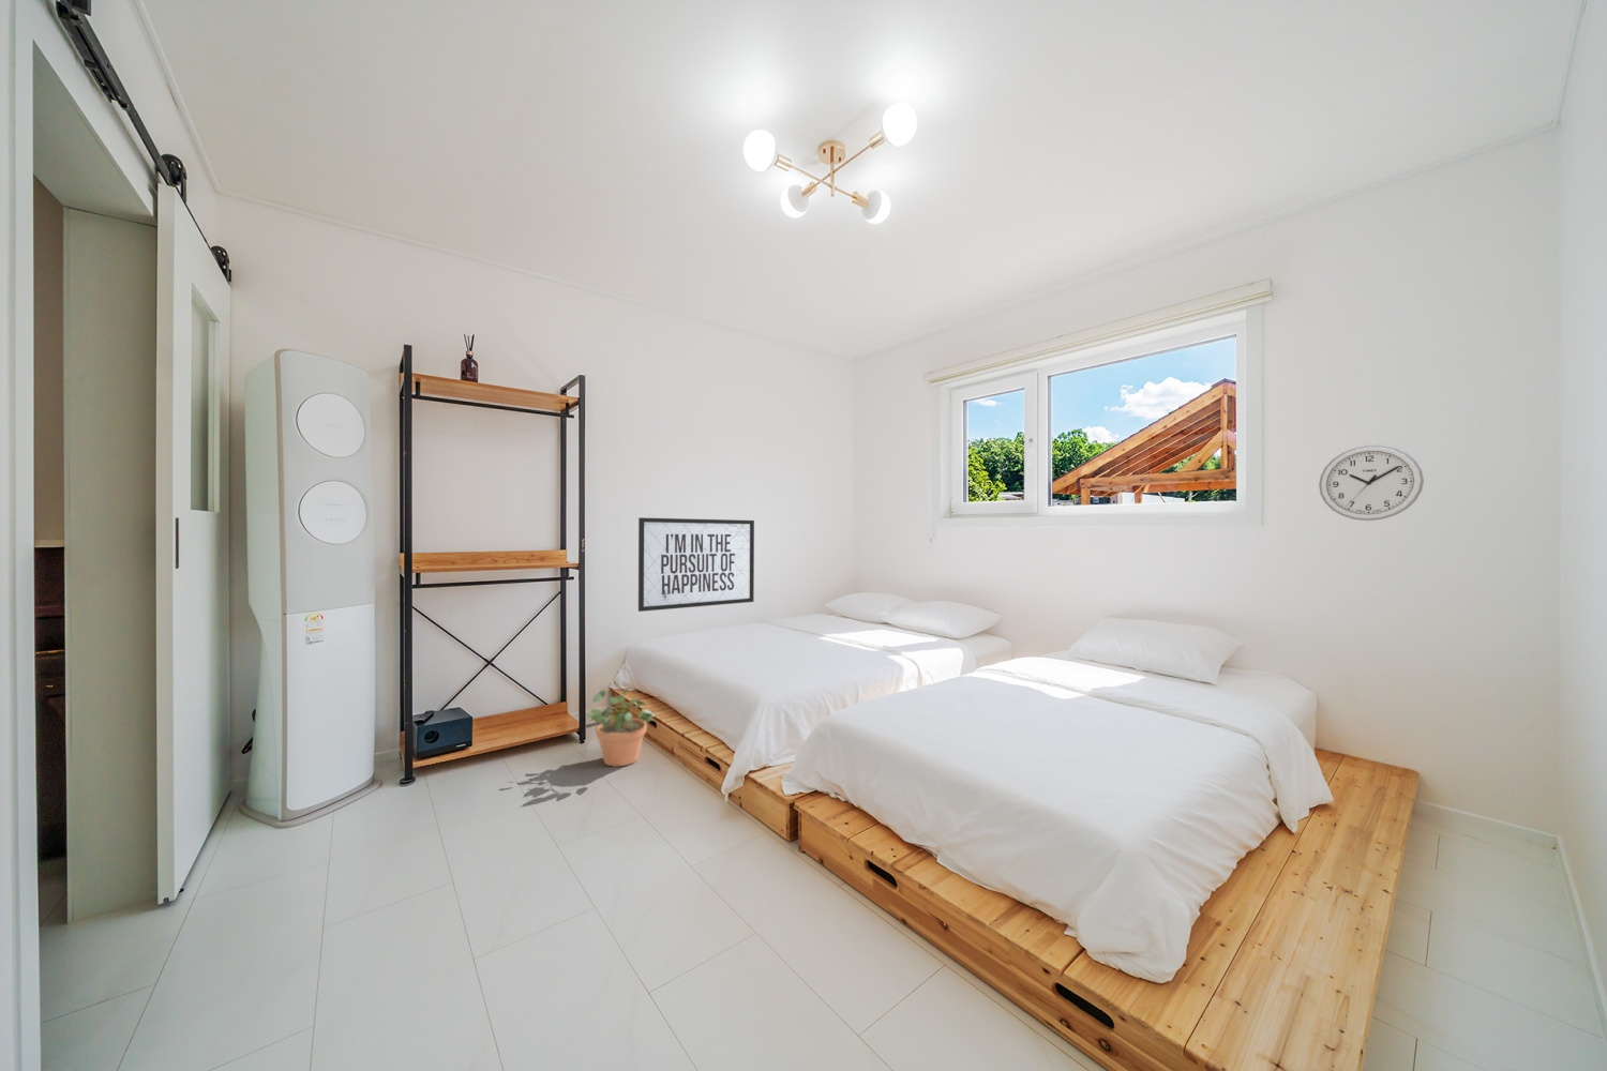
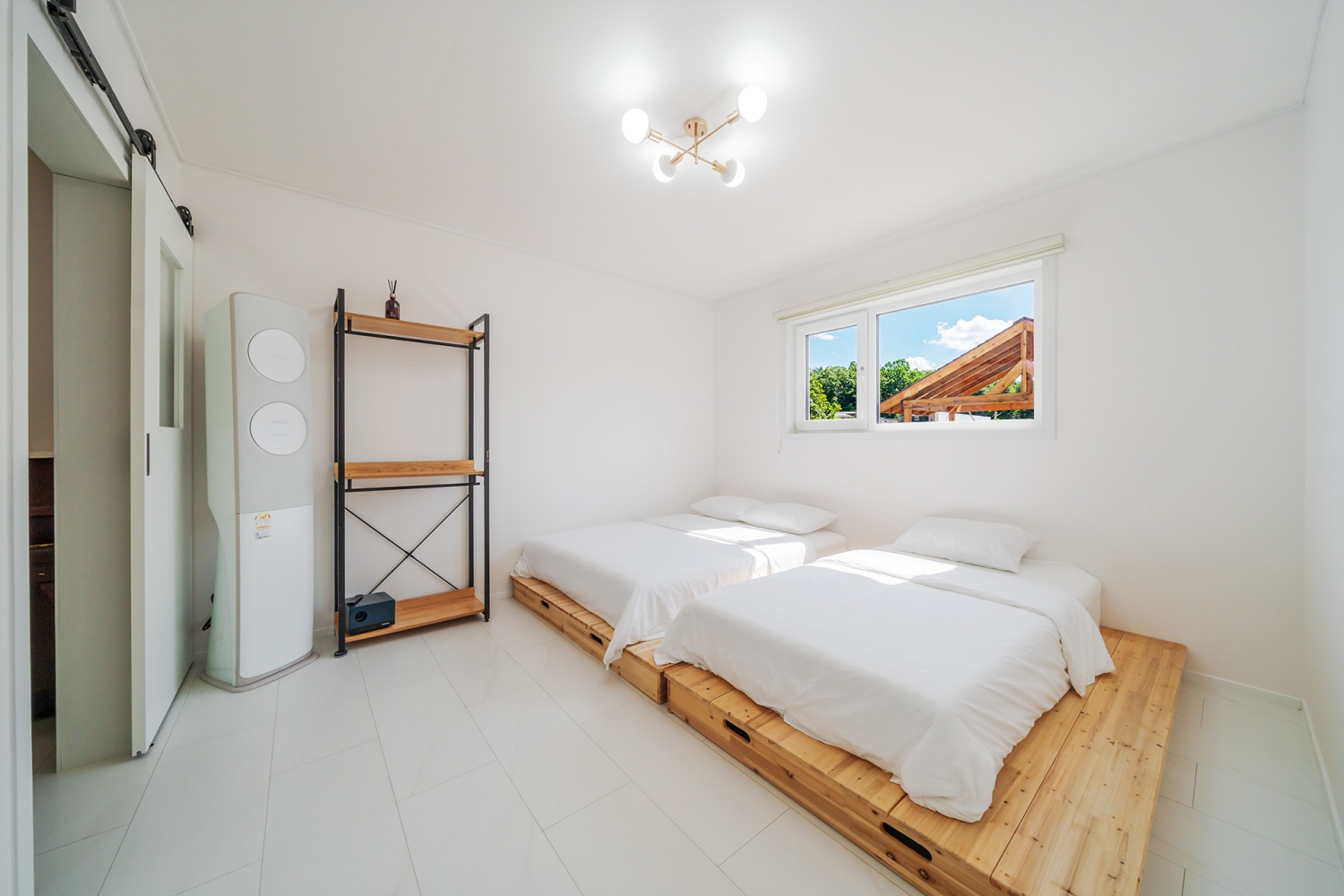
- wall clock (1368, 482)
- mirror (699, 562)
- potted plant (624, 727)
